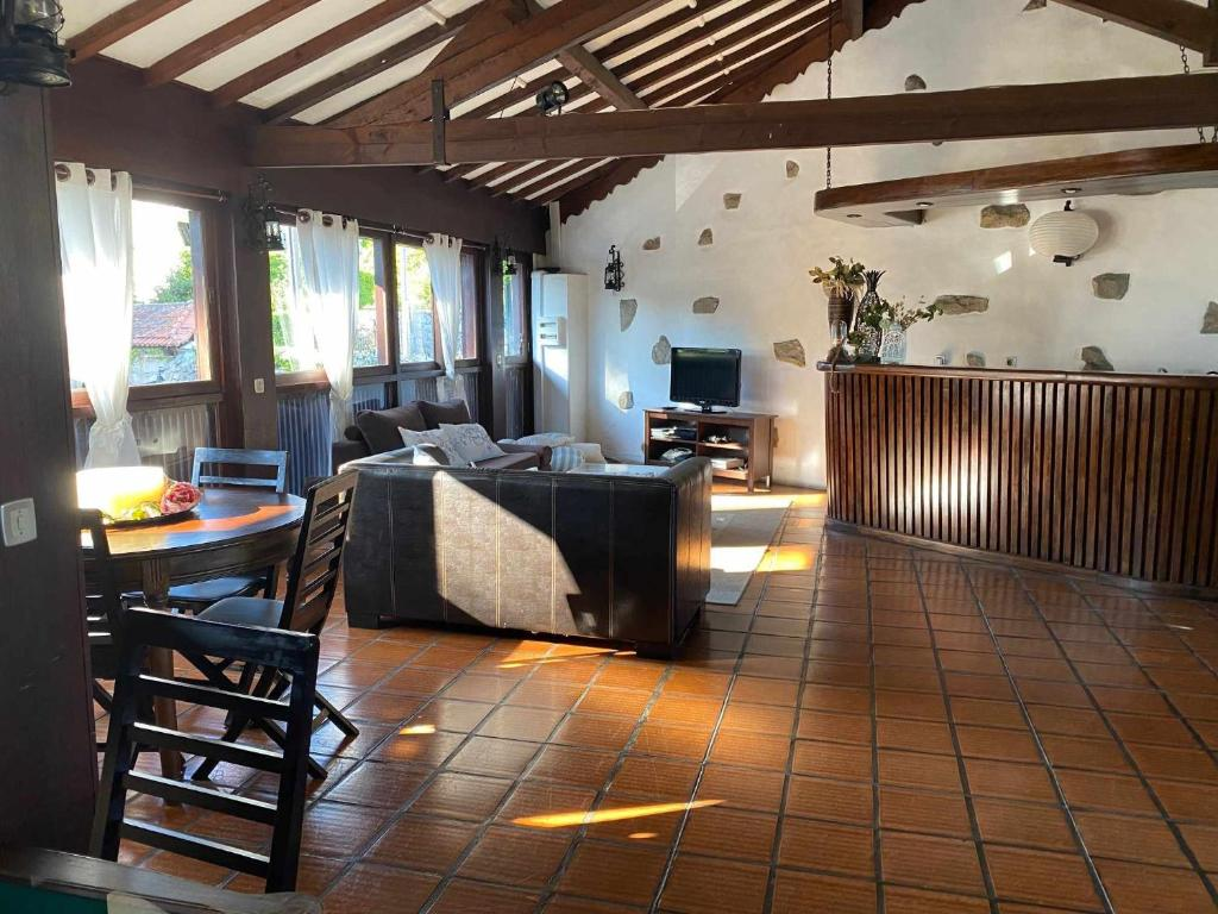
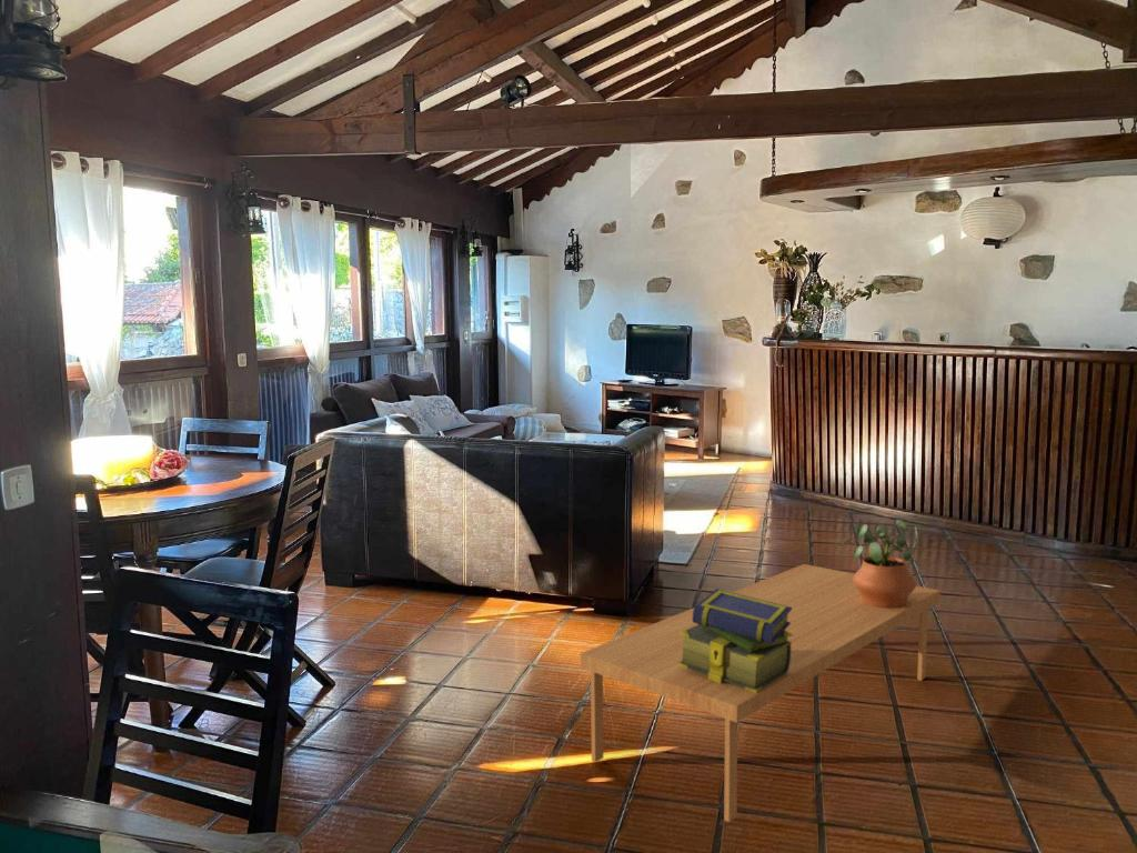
+ stack of books (739, 635)
+ potted plant (876, 560)
+ coffee table (781, 676)
